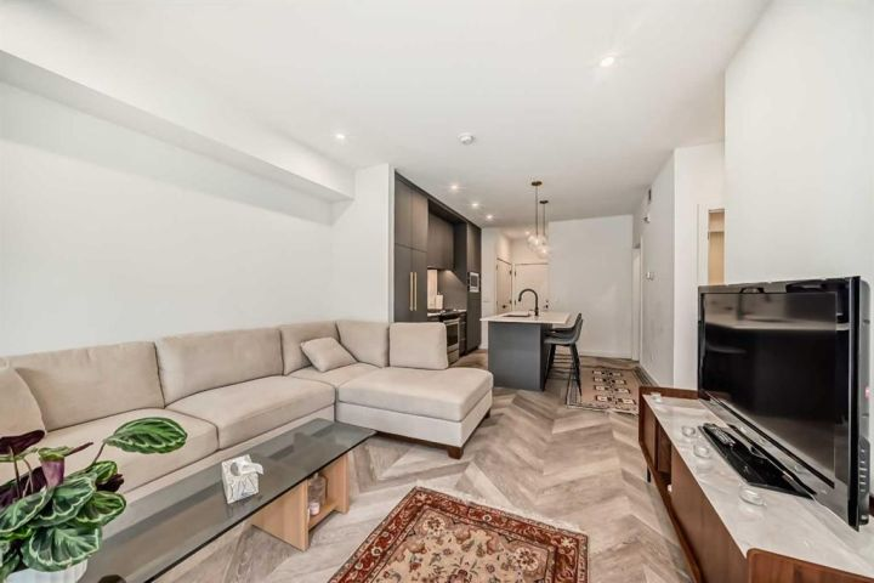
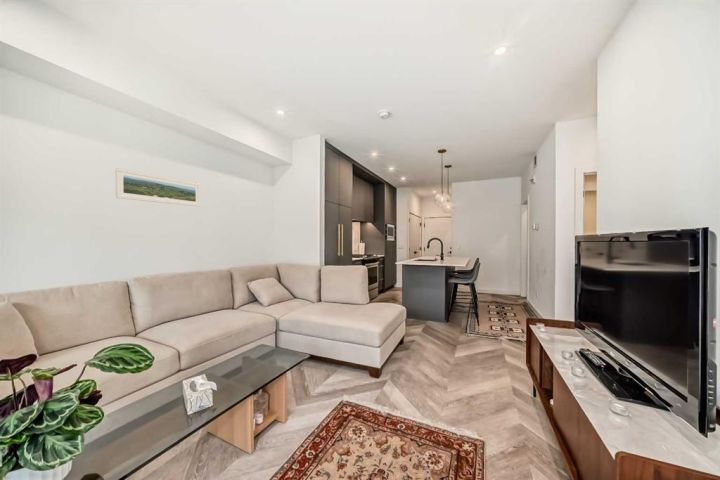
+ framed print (163, 189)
